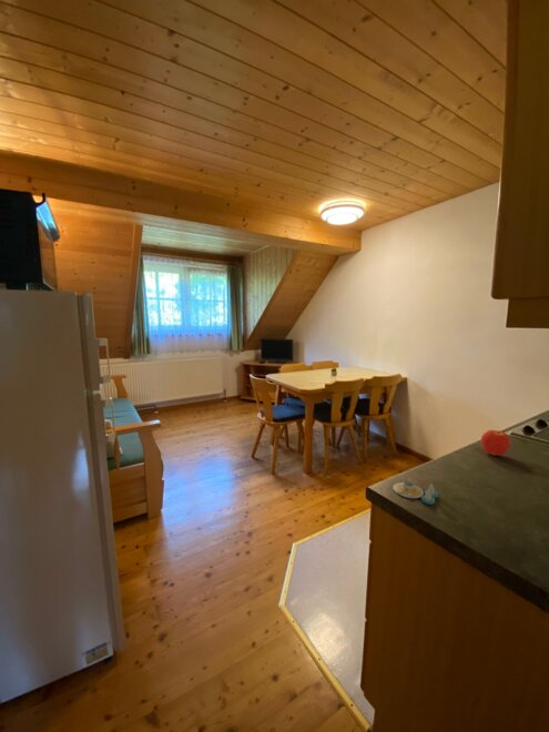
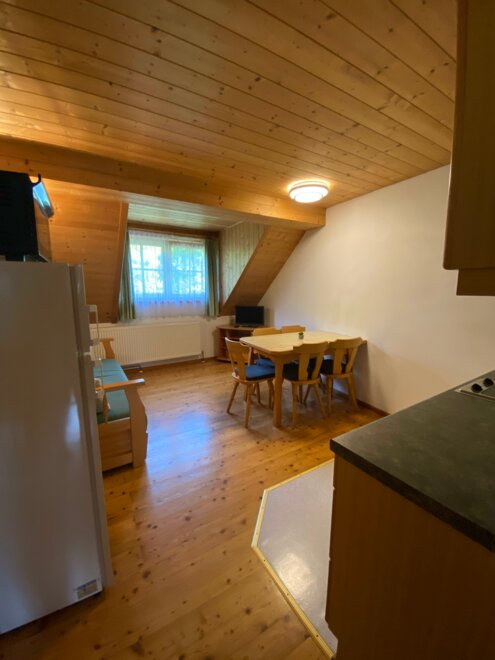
- salt and pepper shaker set (414, 487)
- apple (495, 441)
